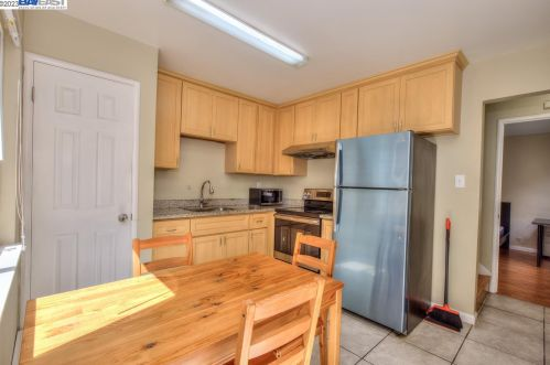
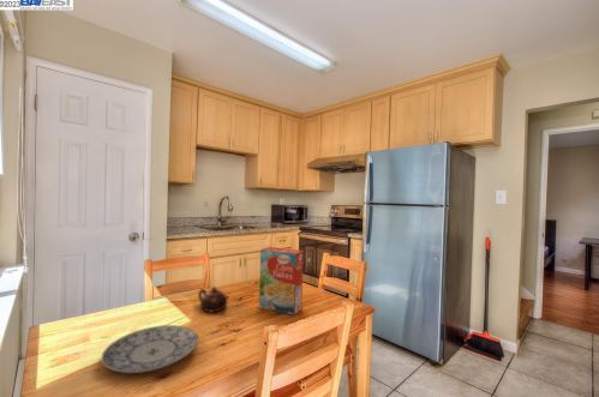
+ plate (152, 349)
+ teapot (212, 296)
+ cereal box (281, 278)
